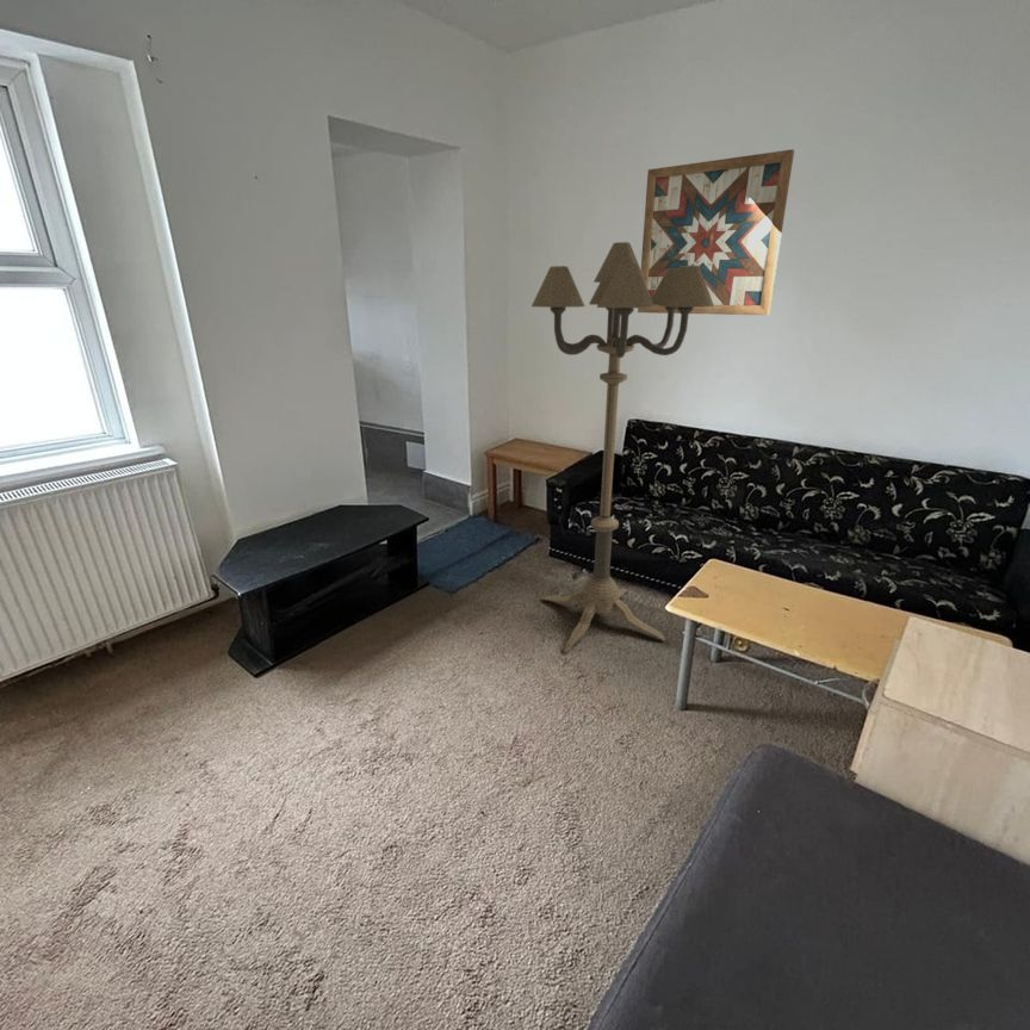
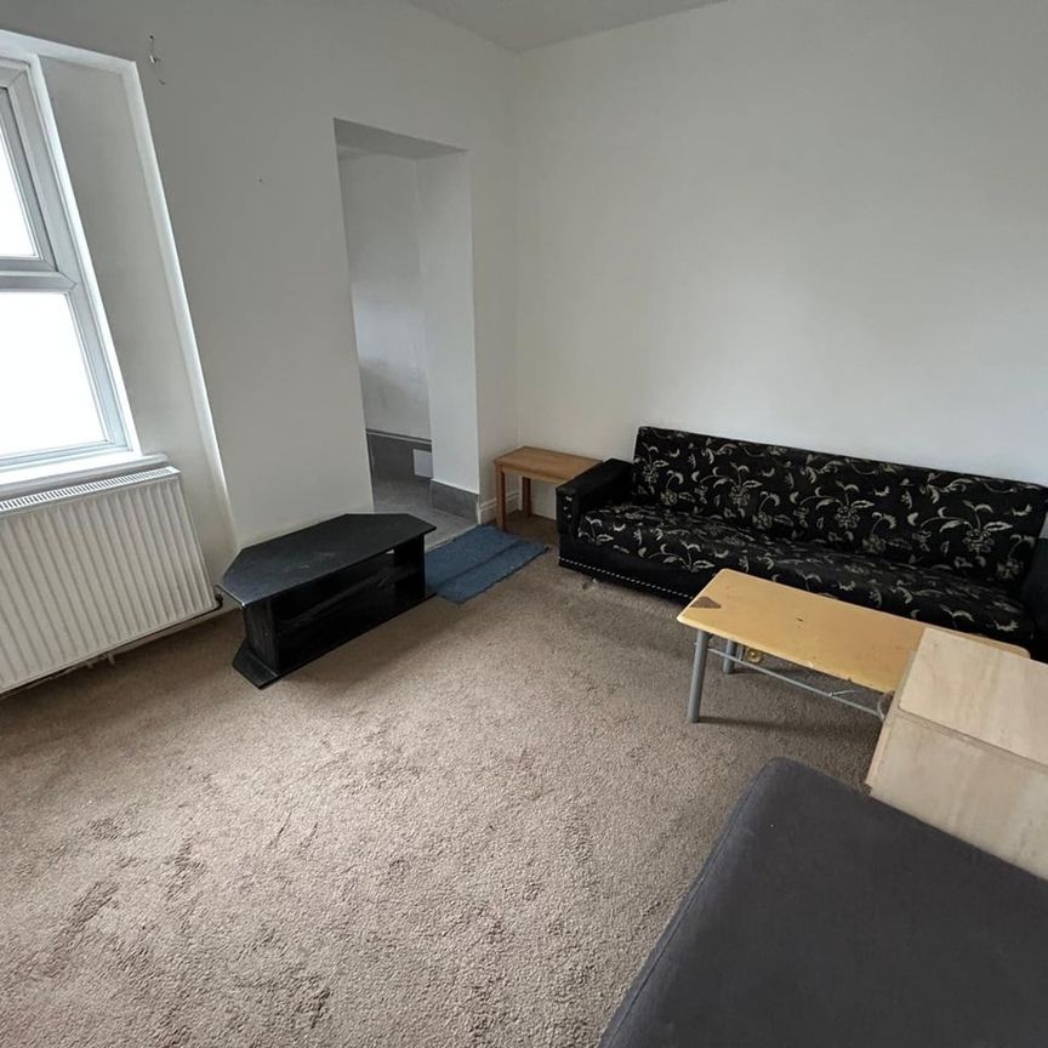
- floor lamp (608, 453)
- wall art (707, 240)
